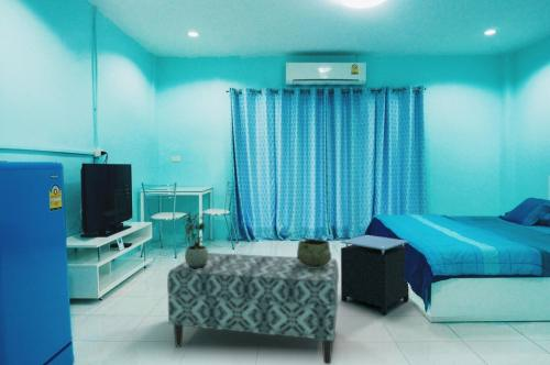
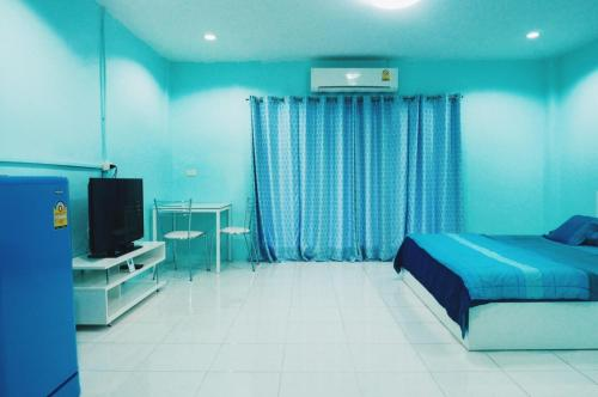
- decorative bowl (314, 253)
- bench (257, 301)
- nightstand (374, 270)
- potted plant (195, 240)
